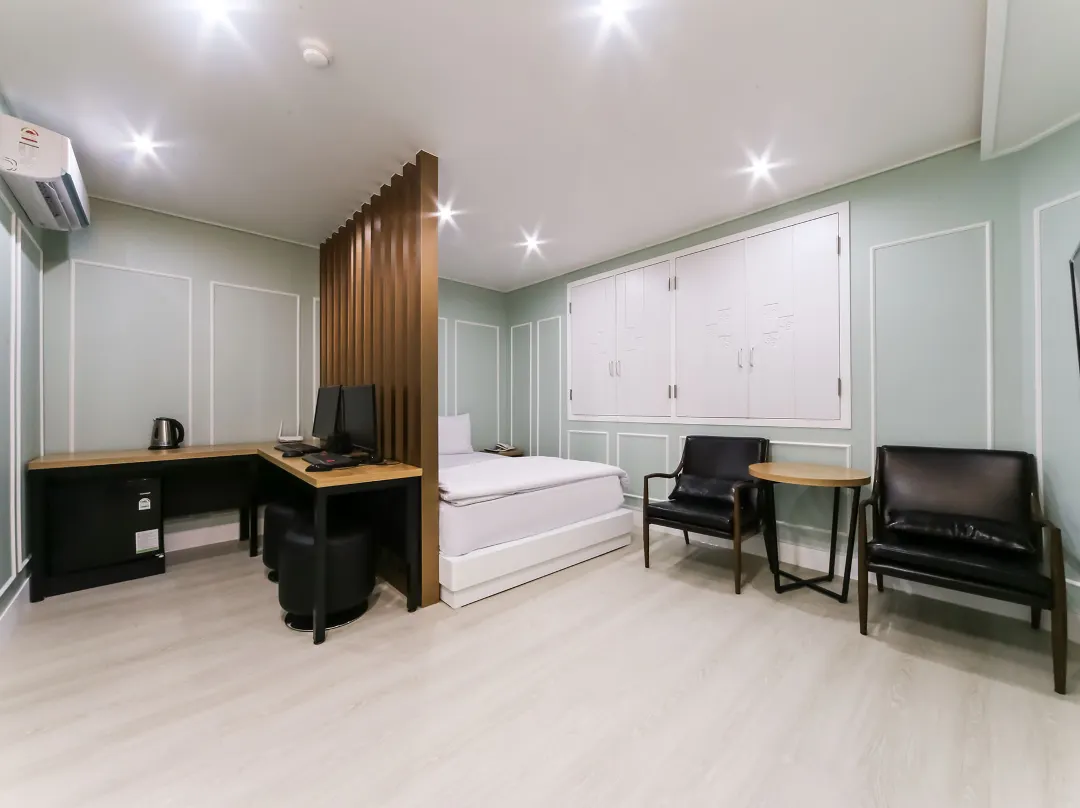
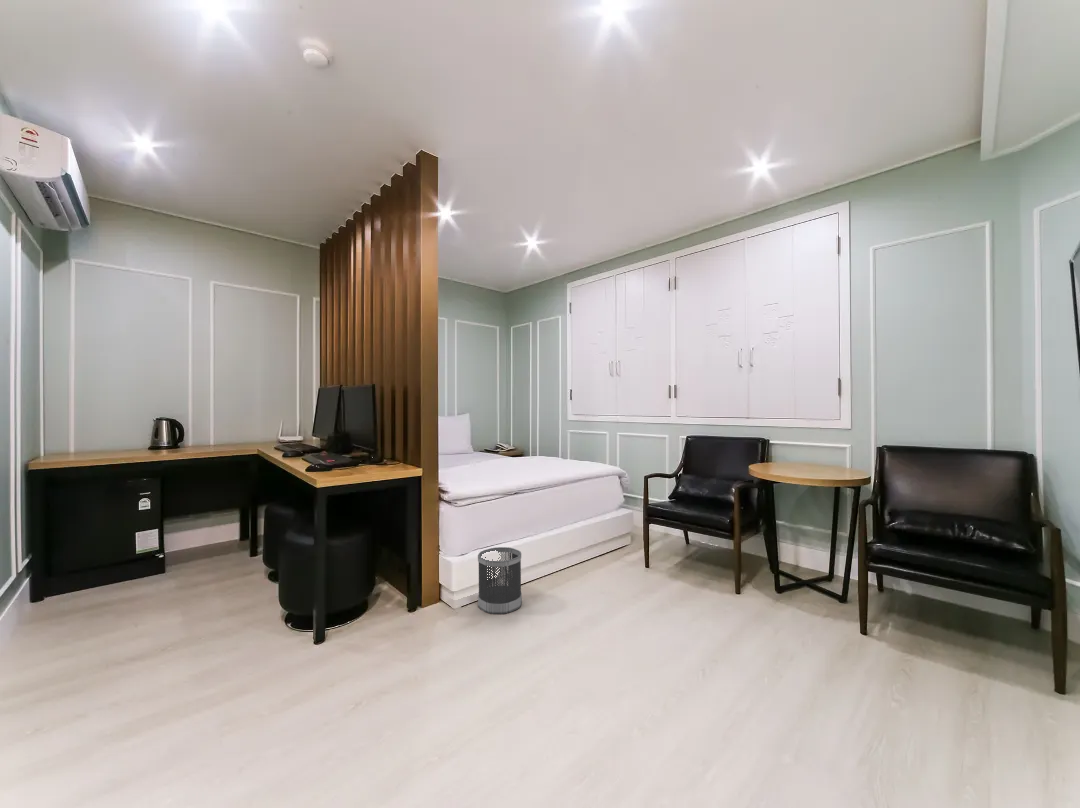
+ wastebasket (499, 578)
